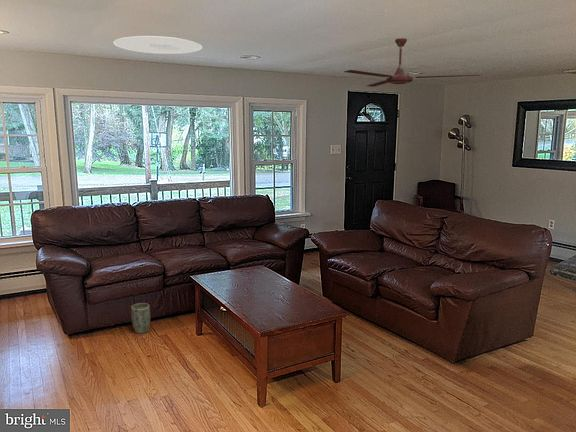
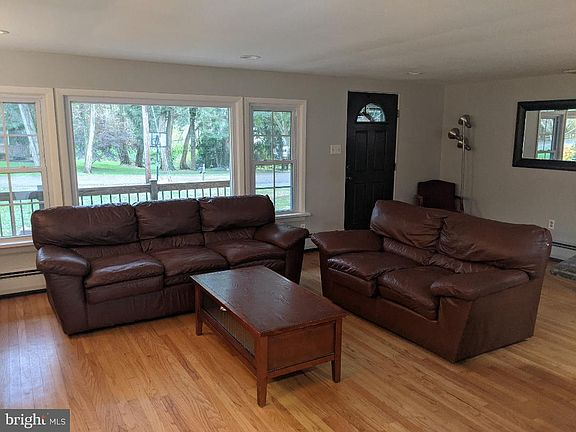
- plant pot (141, 318)
- ceiling light (158, 41)
- ceiling fan (402, 68)
